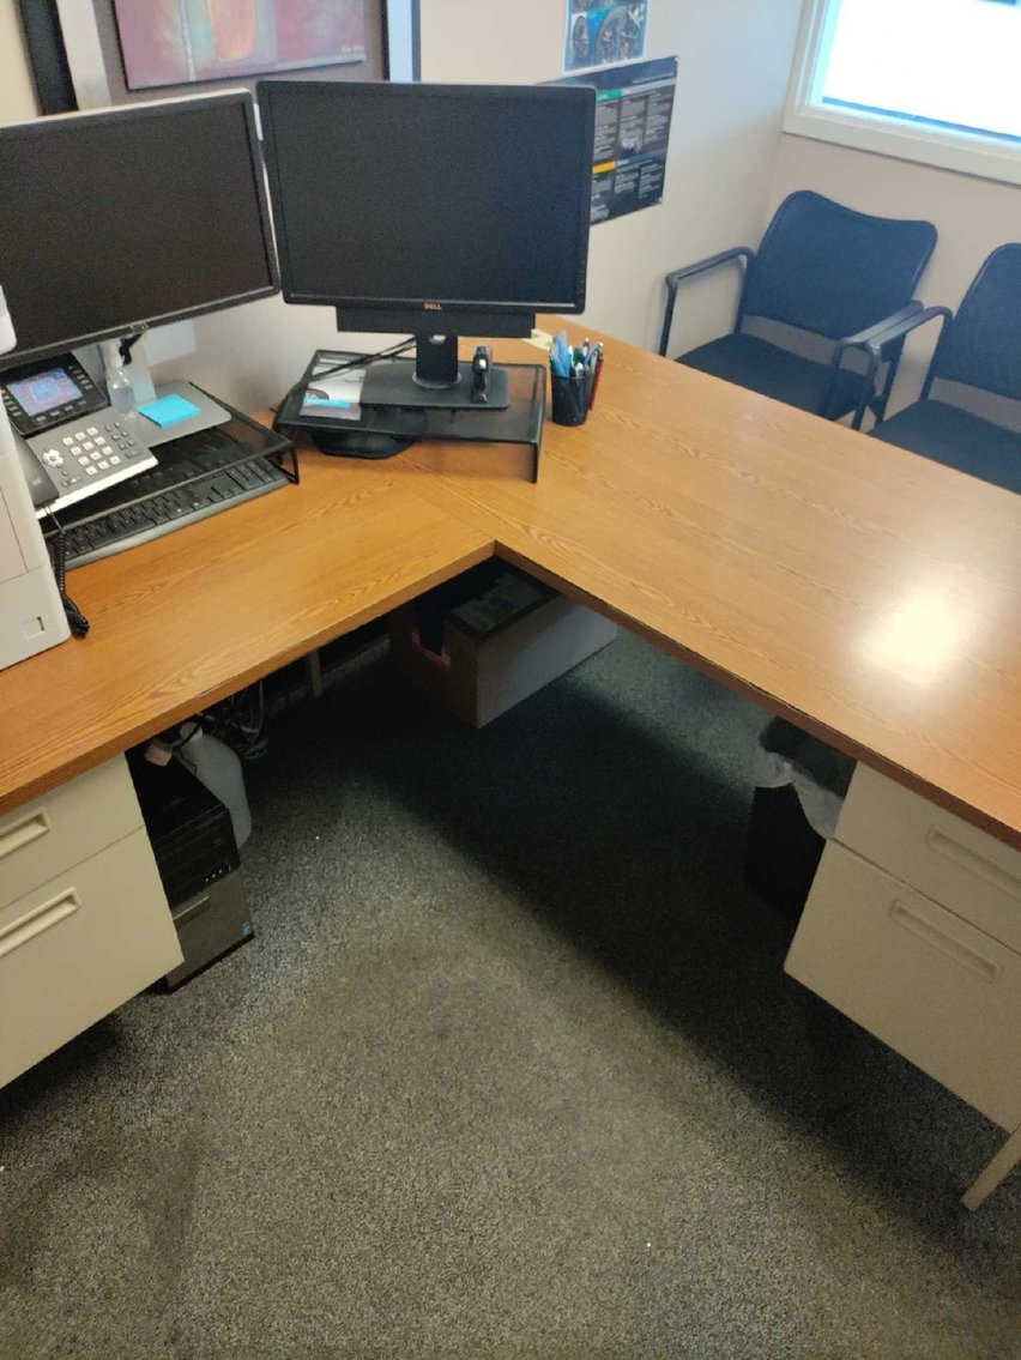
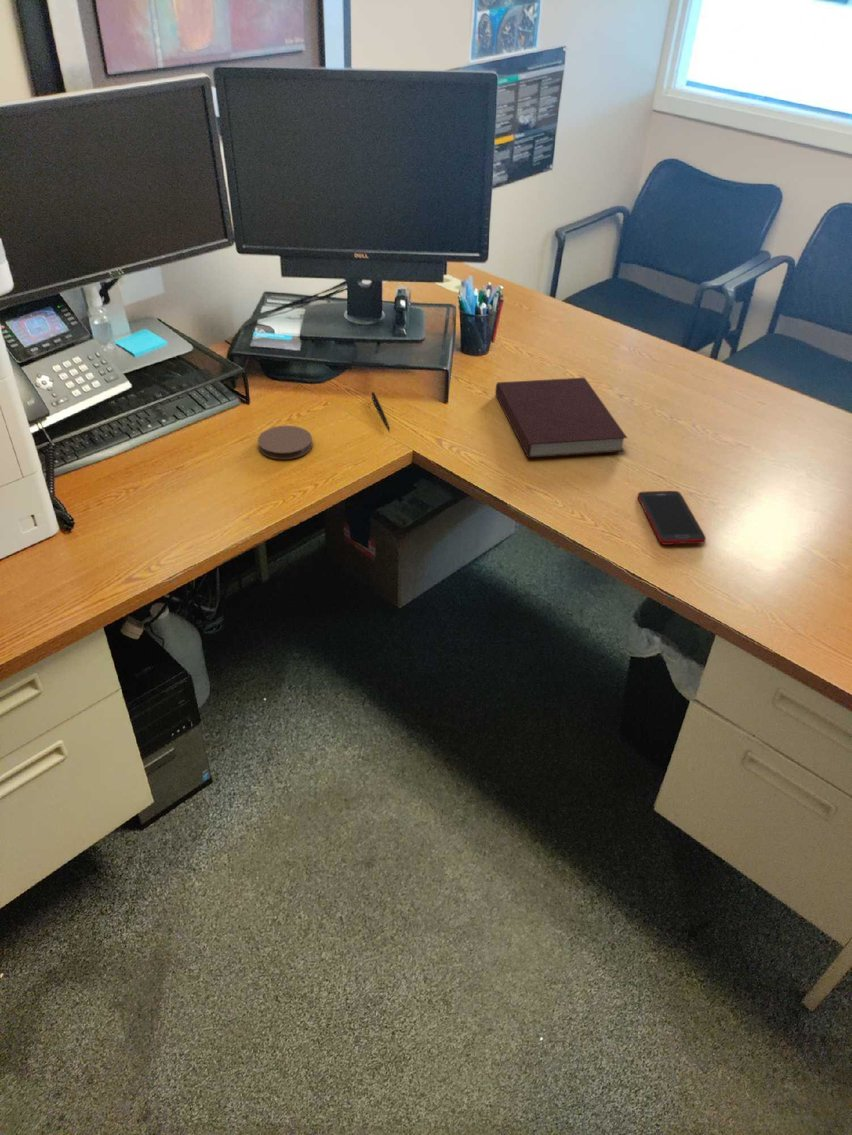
+ pen (380, 410)
+ notebook (557, 415)
+ cell phone (670, 517)
+ coaster (285, 442)
